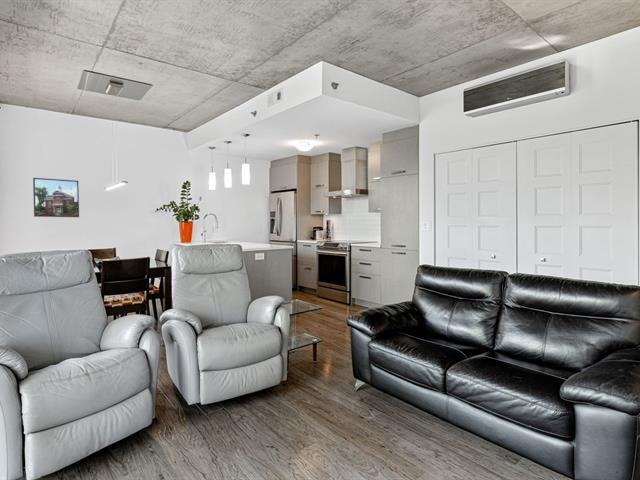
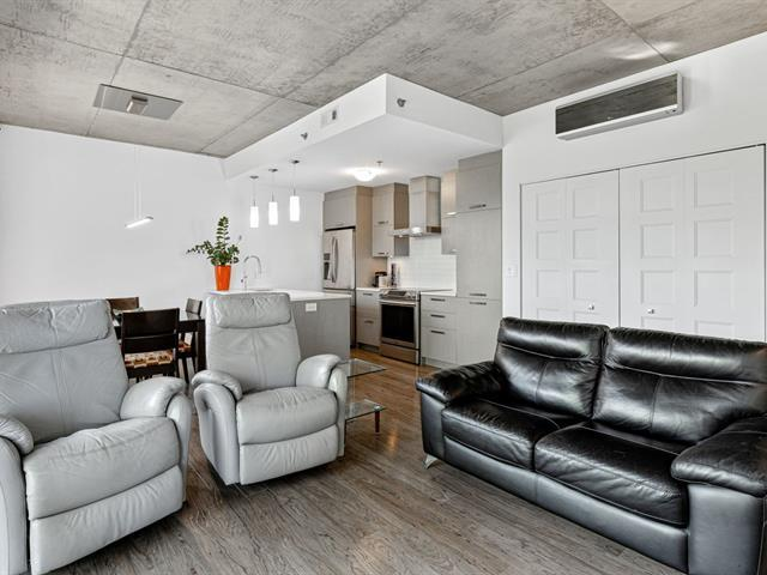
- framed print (56, 198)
